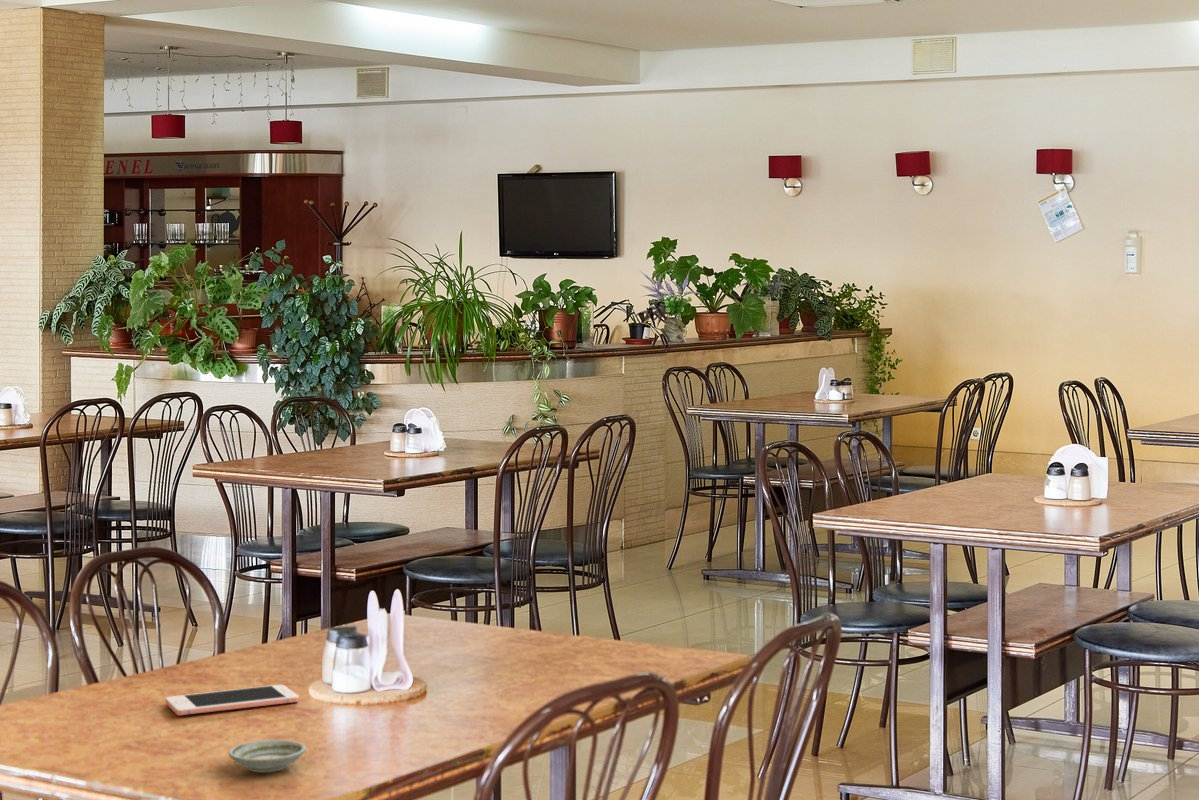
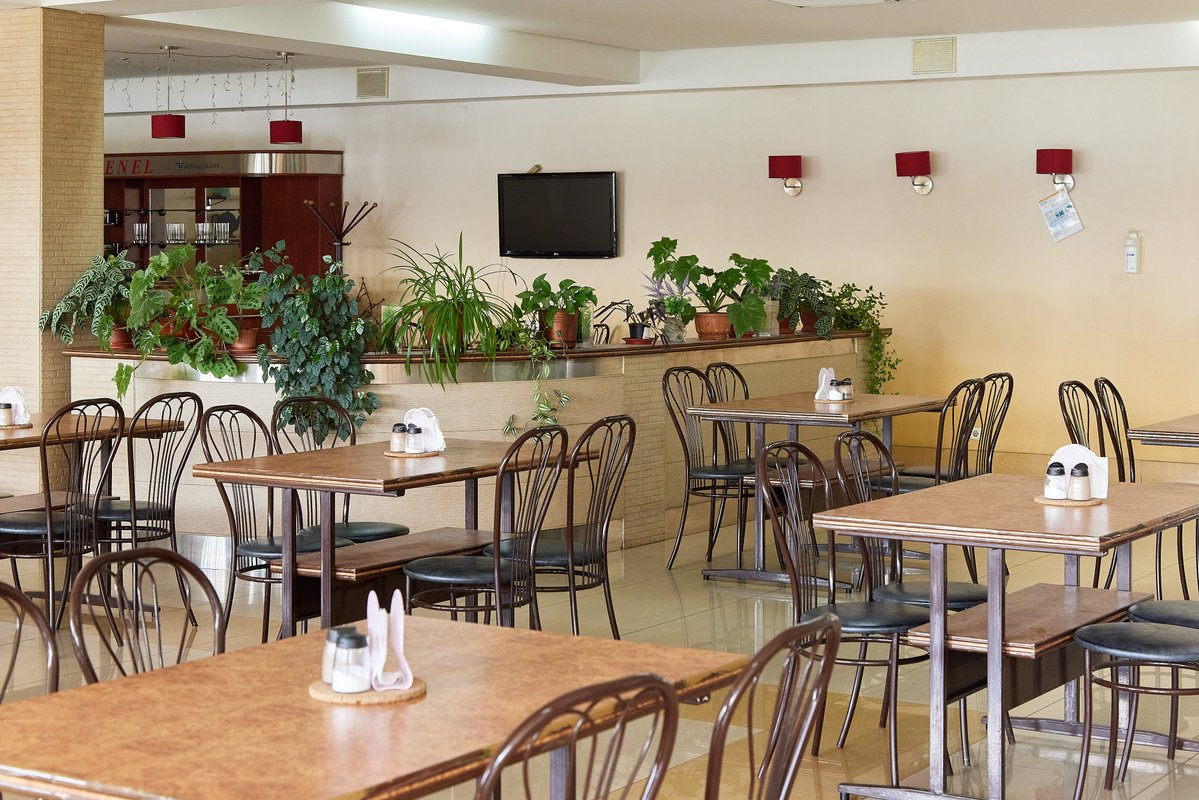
- cell phone (232, 699)
- saucer (267, 757)
